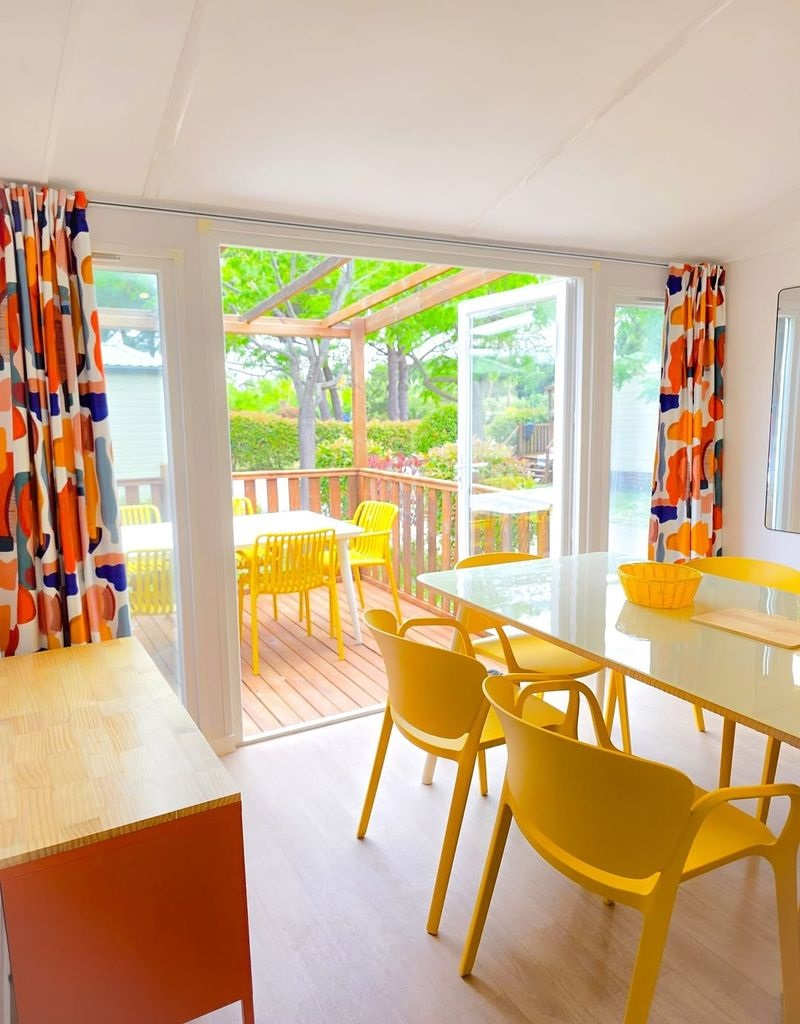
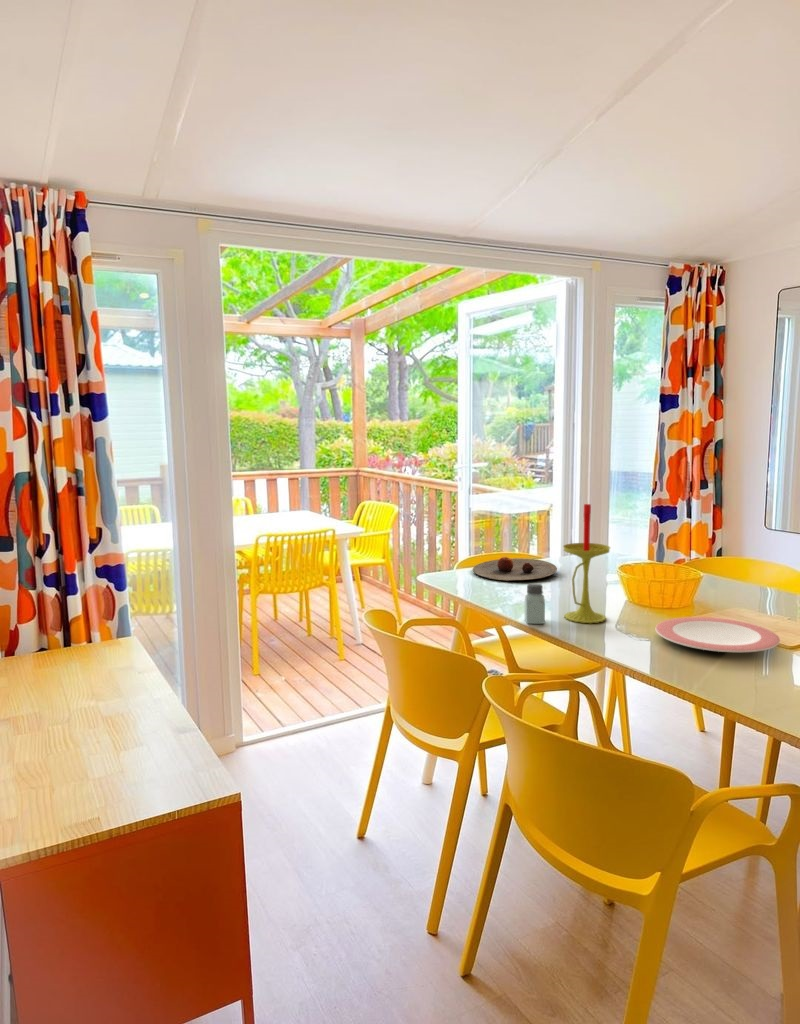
+ saltshaker (534, 603)
+ candle (585, 560)
+ plate (514, 565)
+ plate (715, 636)
